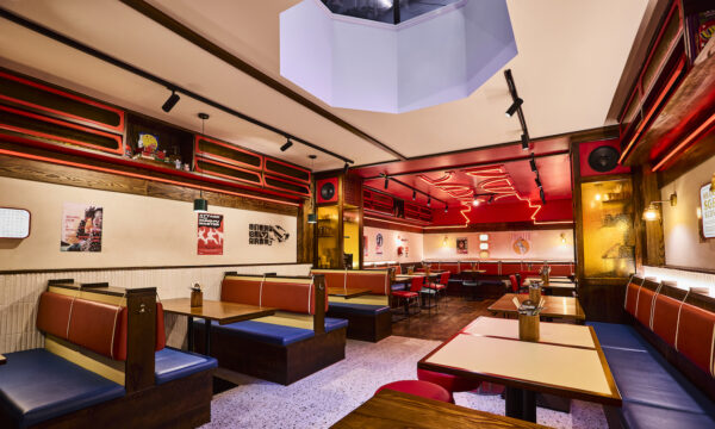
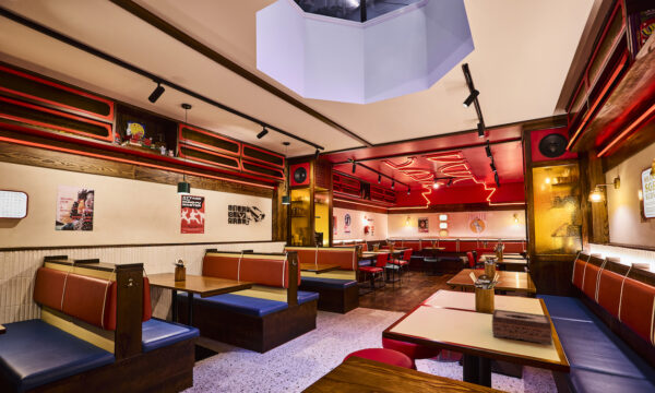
+ tissue box (521, 325)
